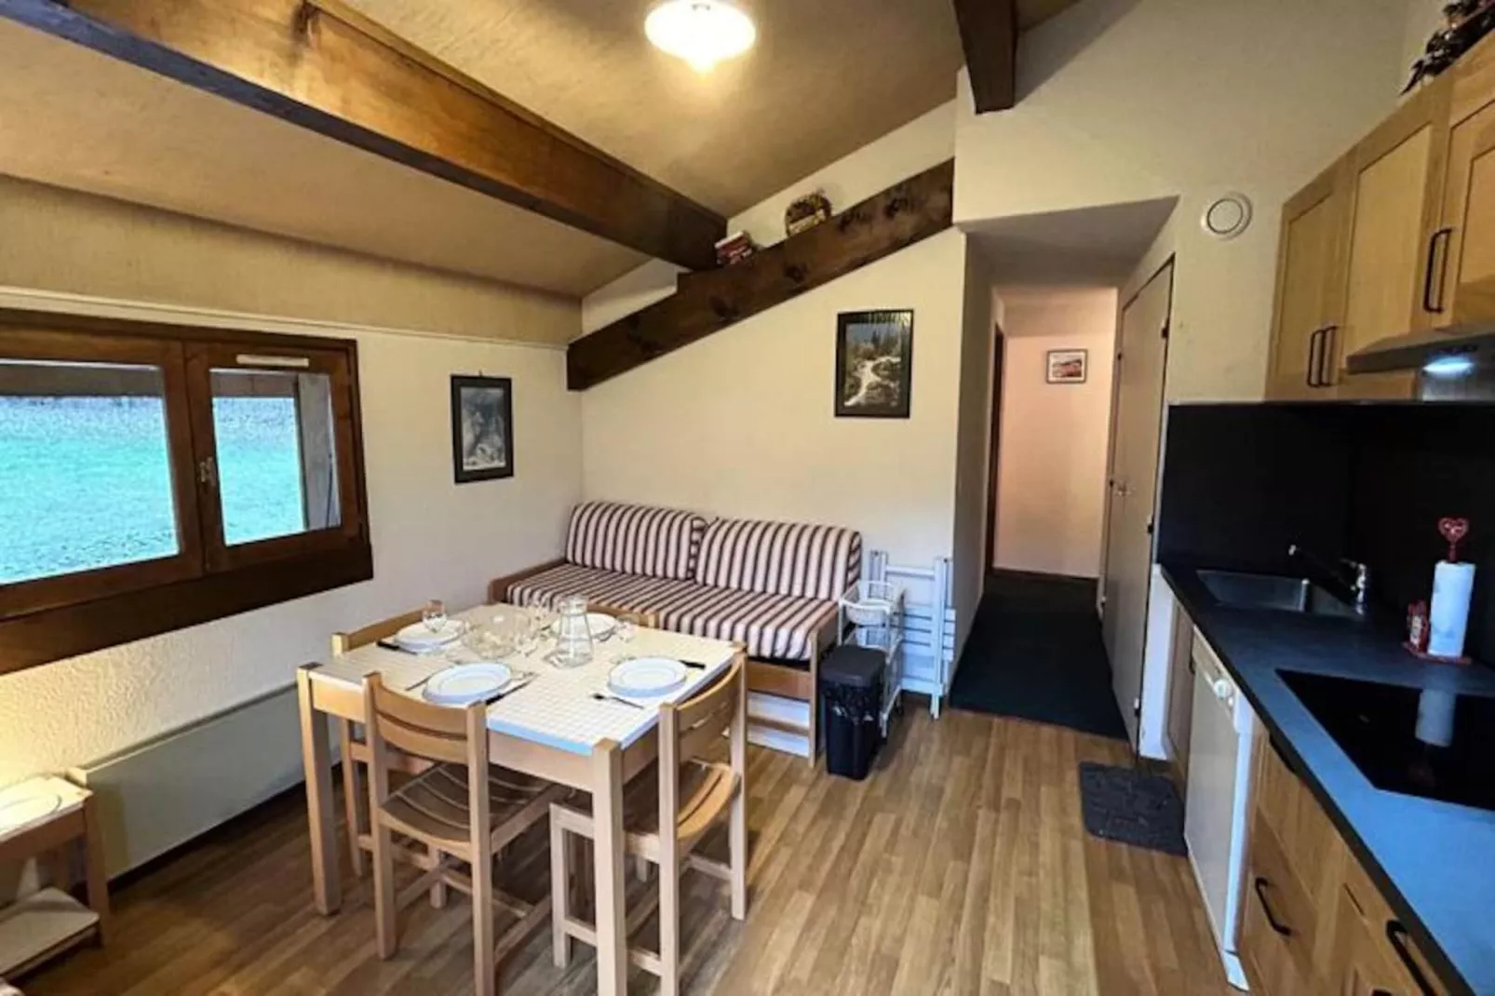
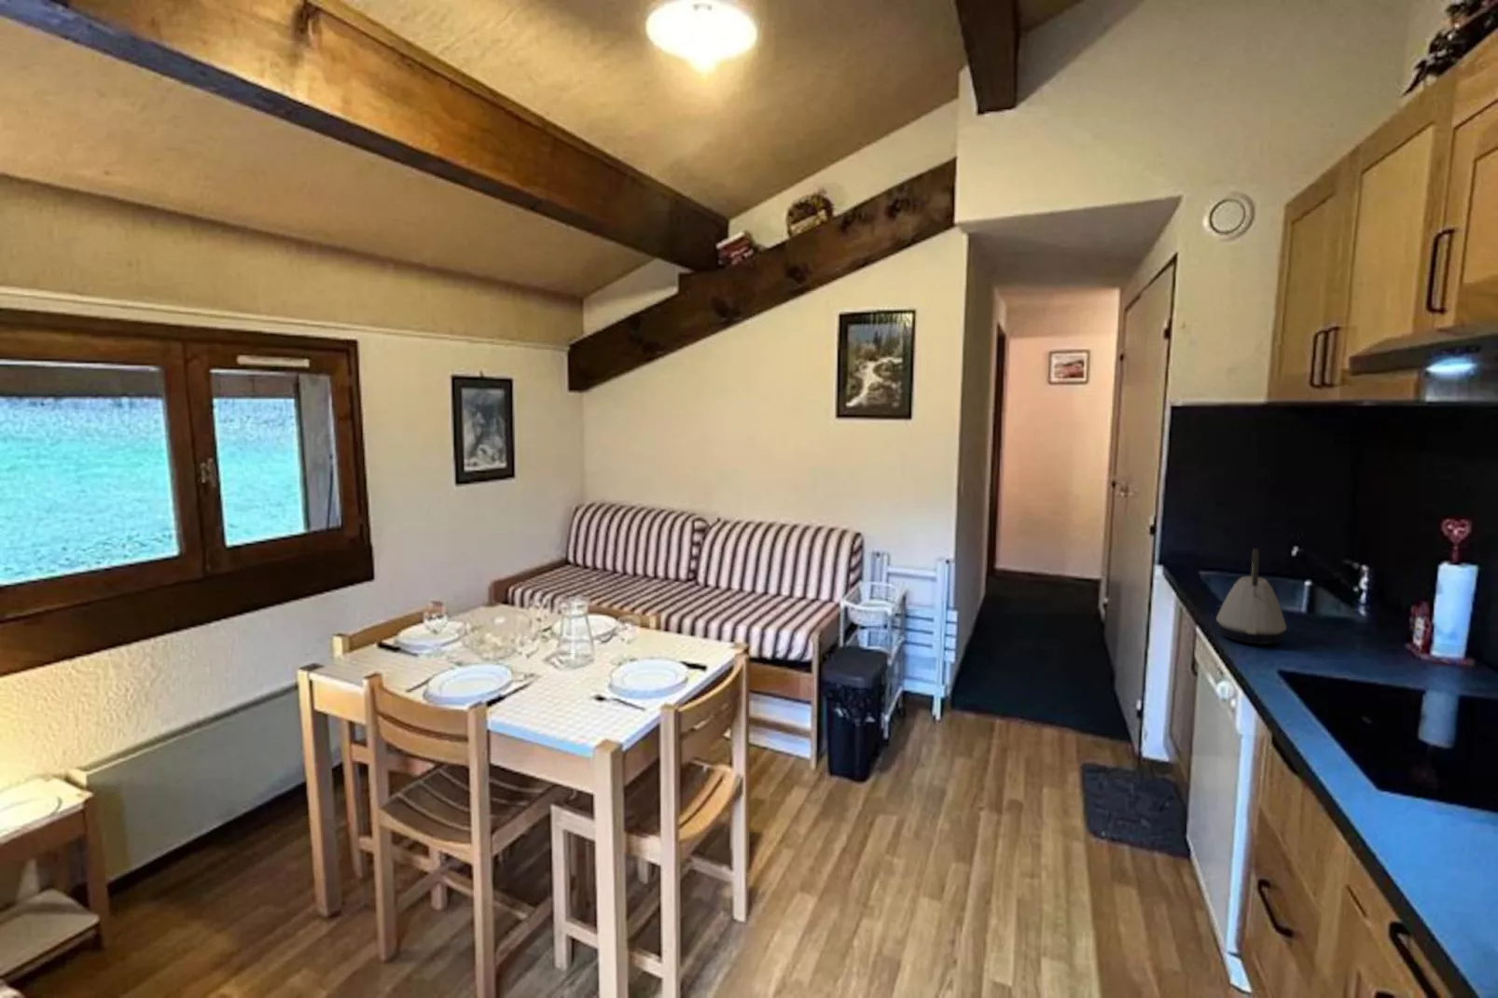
+ kettle (1252, 594)
